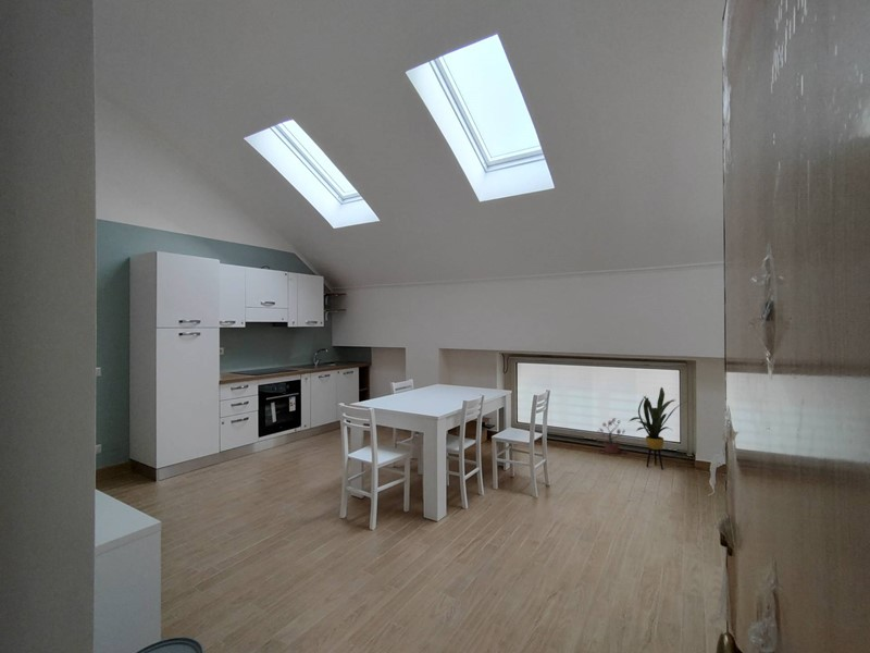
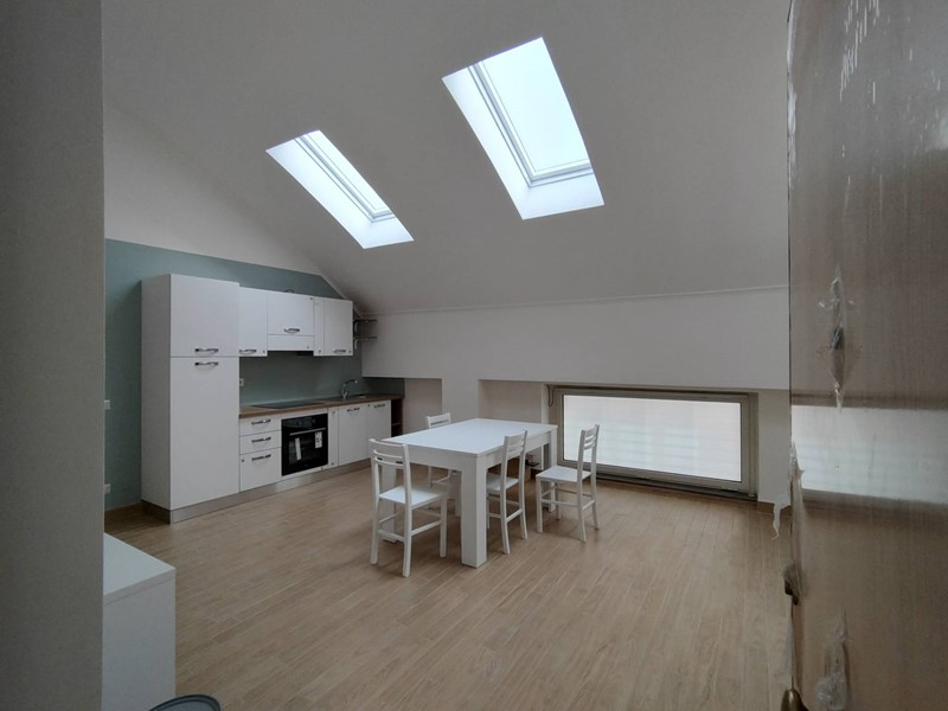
- potted plant (610, 435)
- house plant (658, 428)
